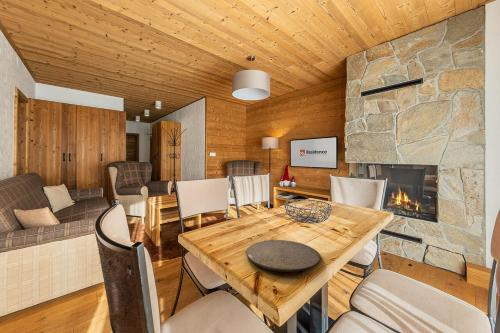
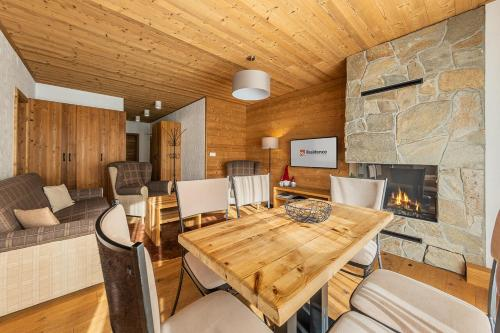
- plate (282, 253)
